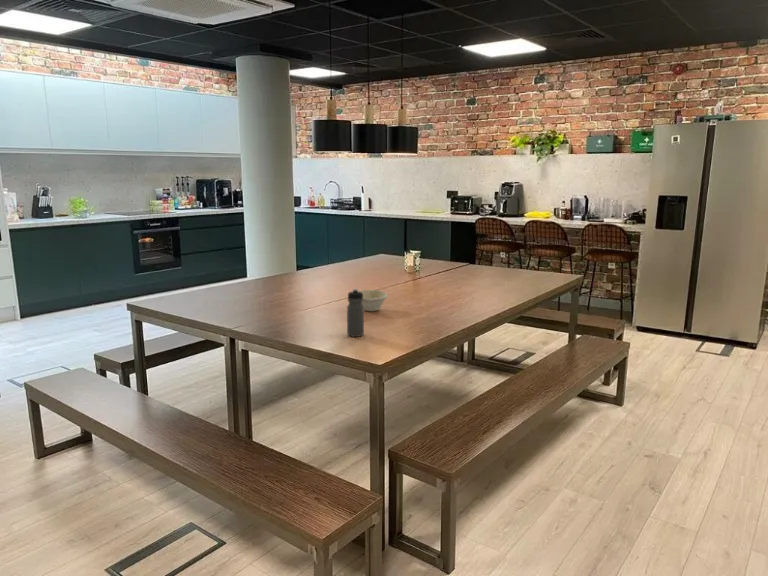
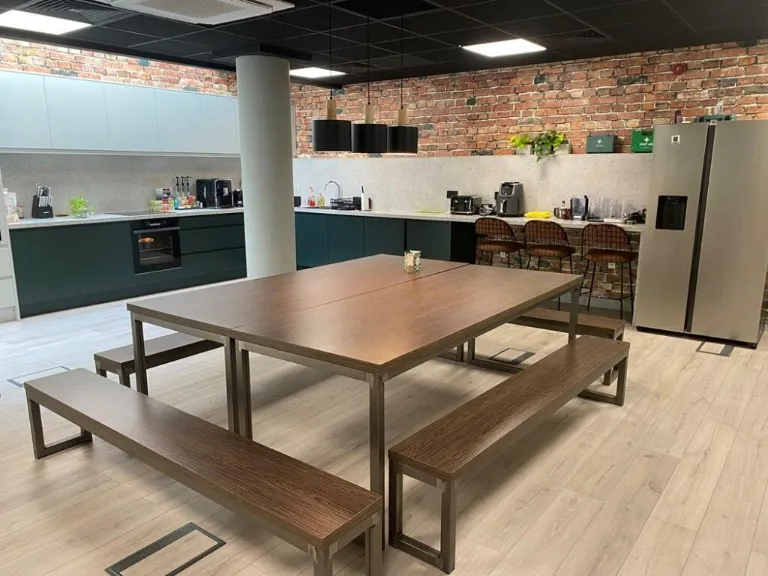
- water bottle (355, 312)
- bowl (371, 301)
